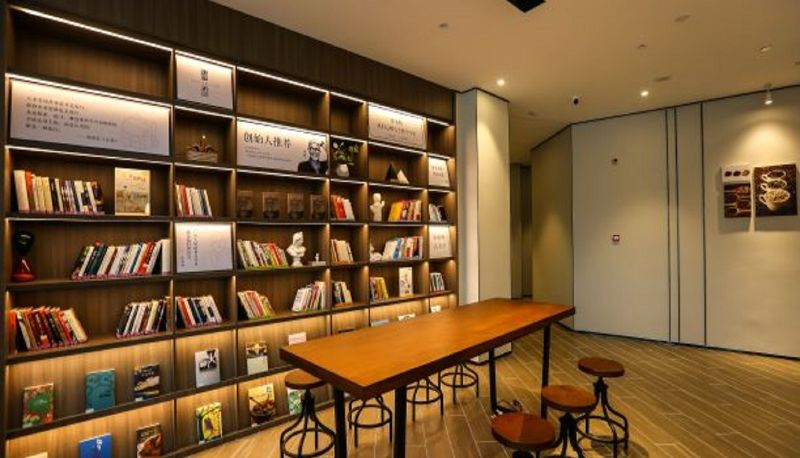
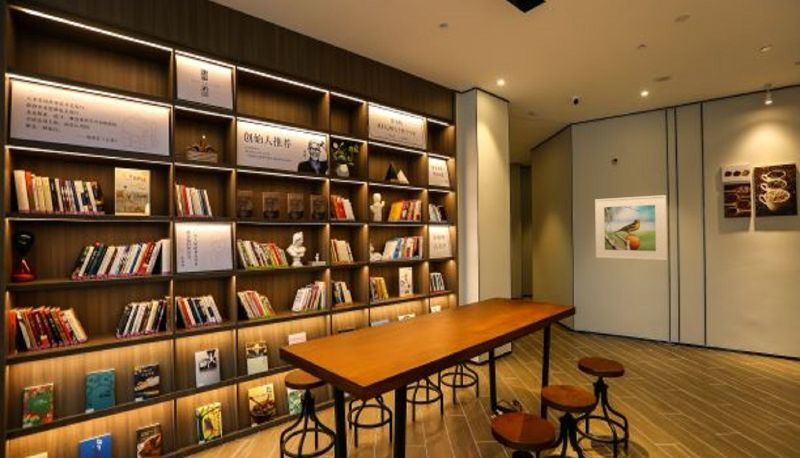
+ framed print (629, 228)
